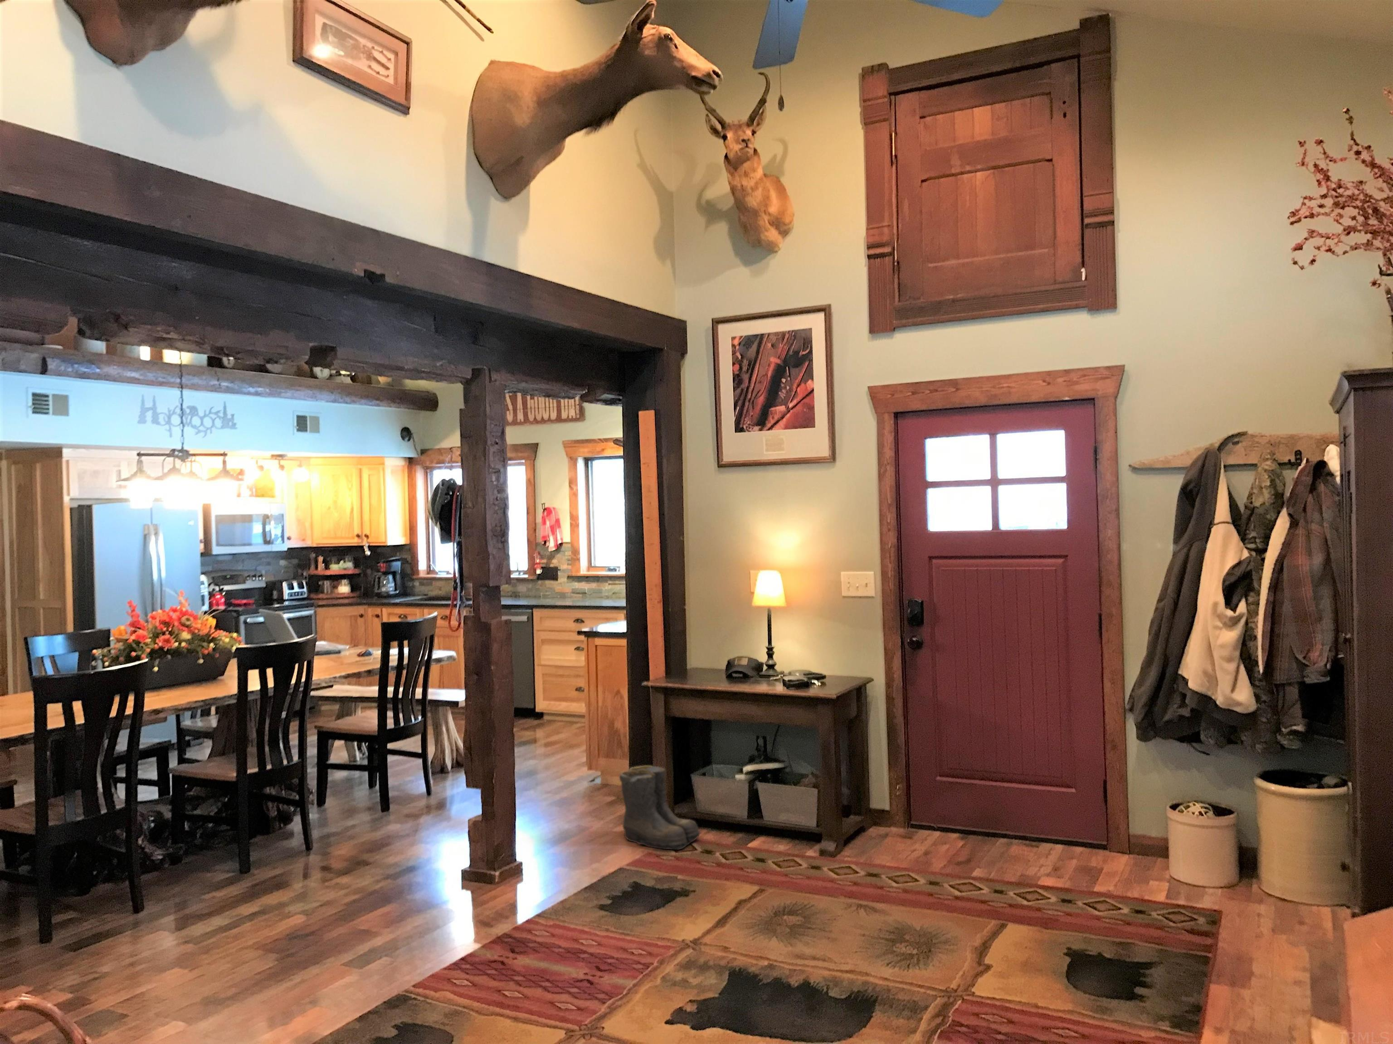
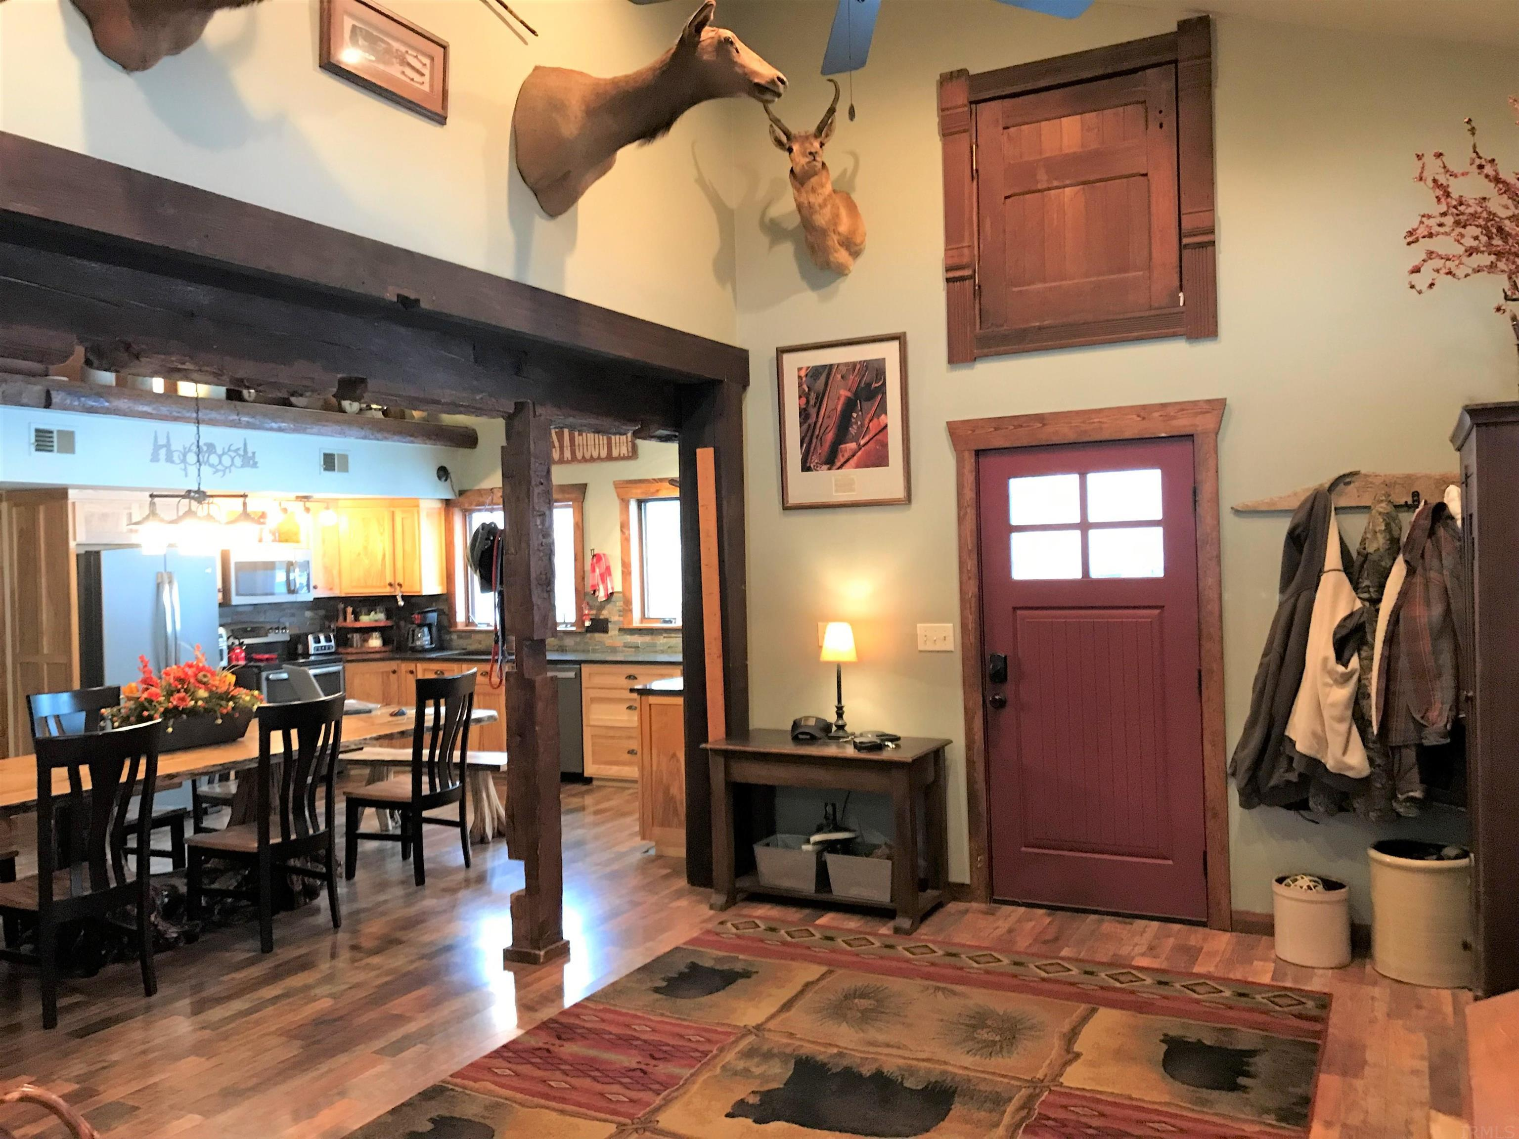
- boots (658, 805)
